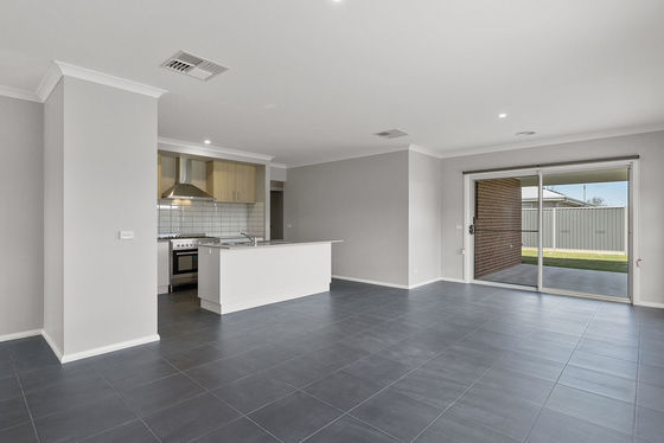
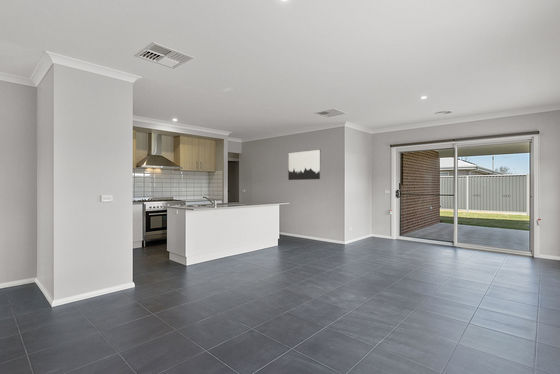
+ wall art (303, 165)
